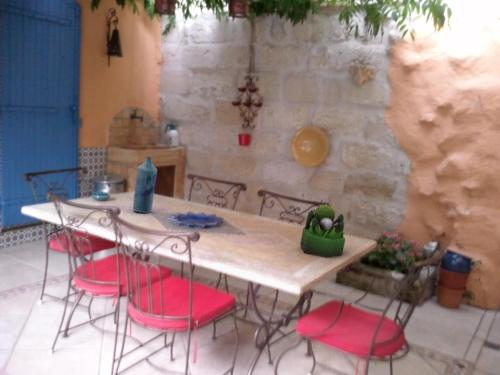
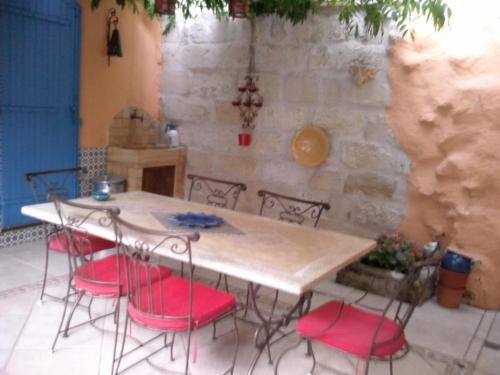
- plant (324, 229)
- bottle (145, 184)
